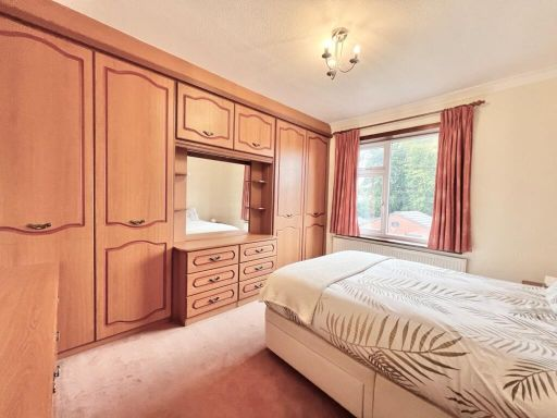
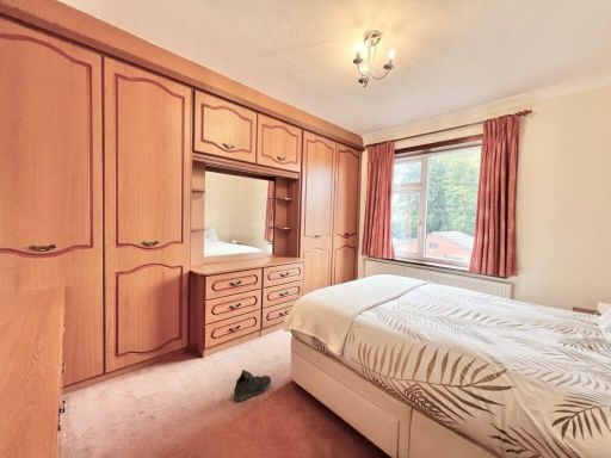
+ sneaker (253, 379)
